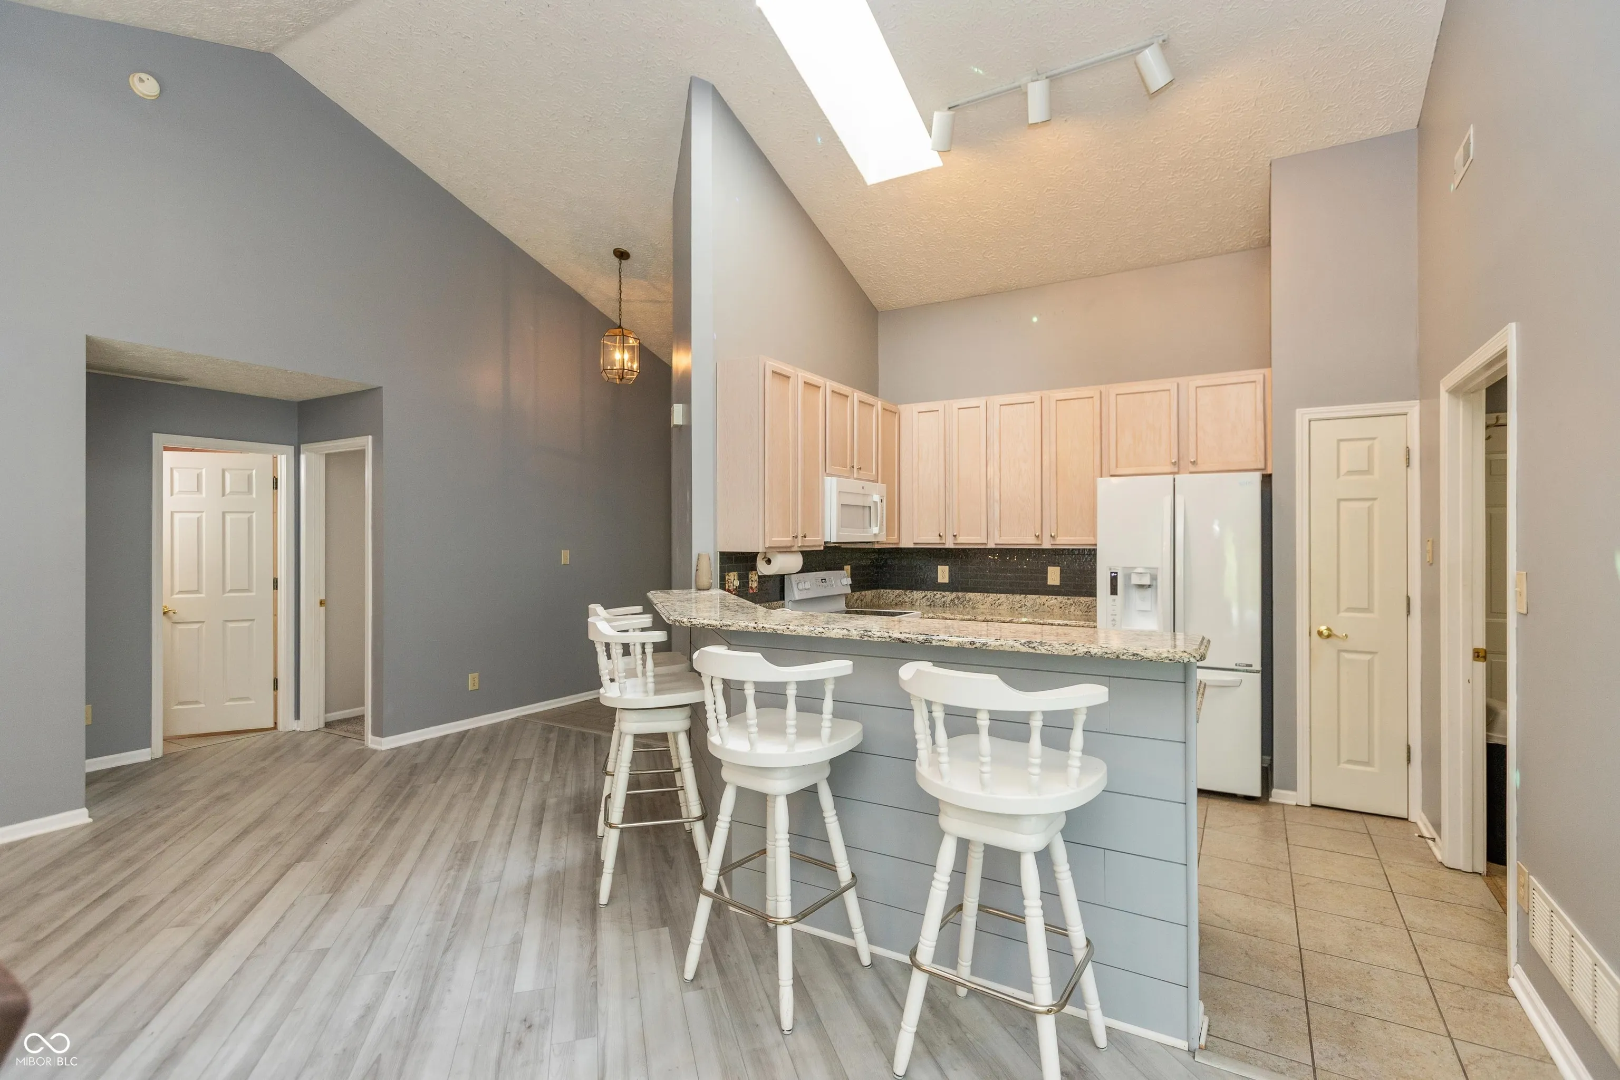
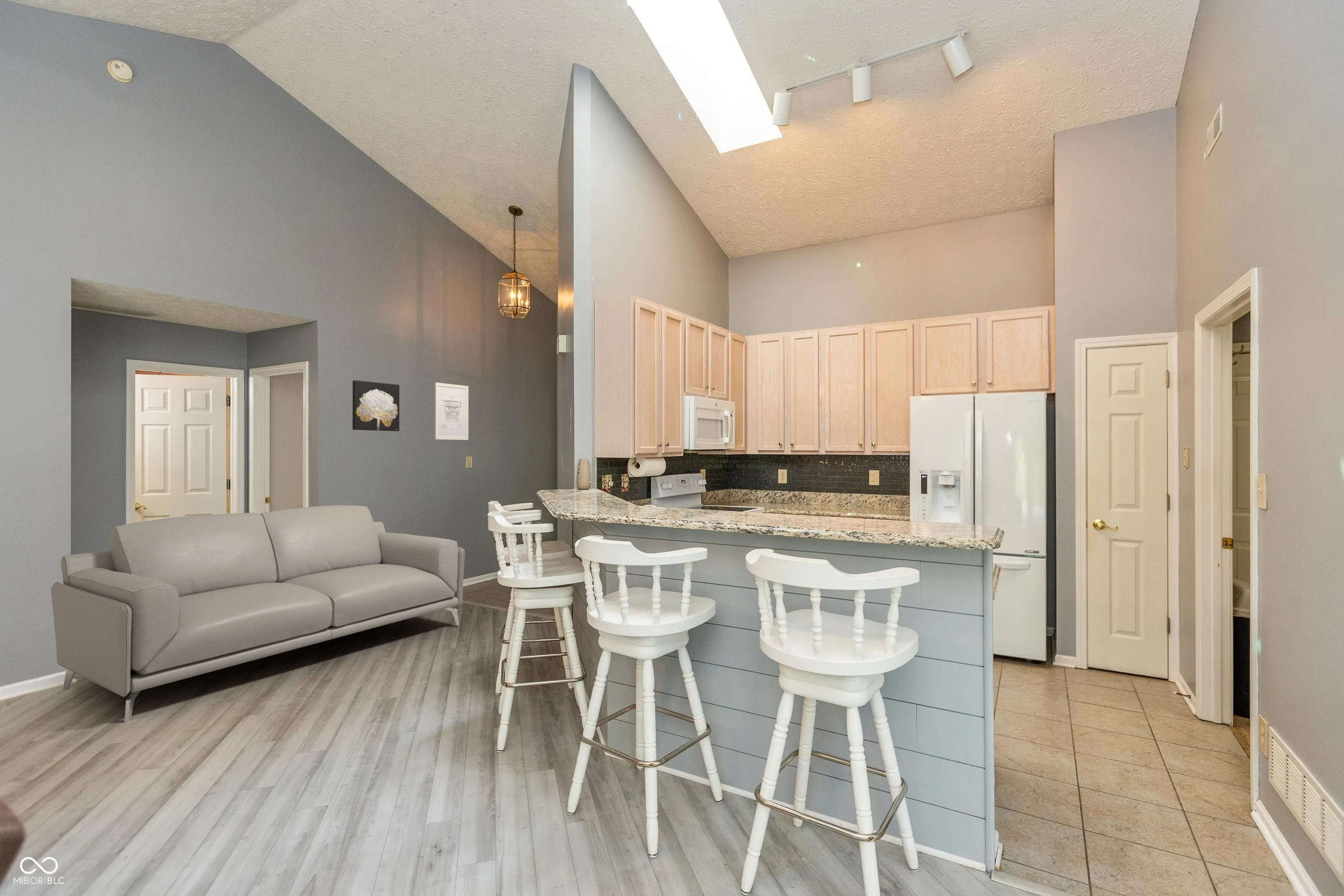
+ wall art (376, 406)
+ sofa (290, 582)
+ wall art (452, 412)
